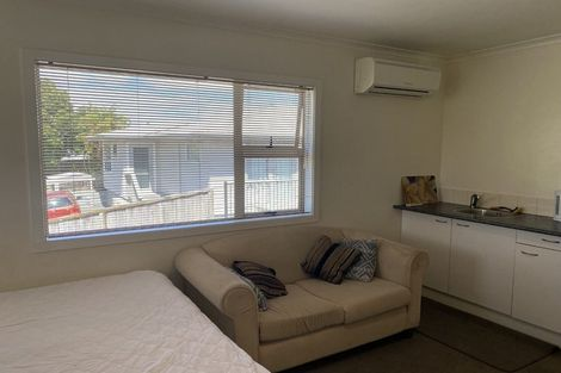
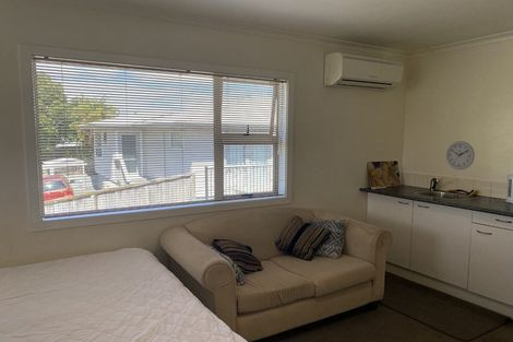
+ wall clock (458, 155)
